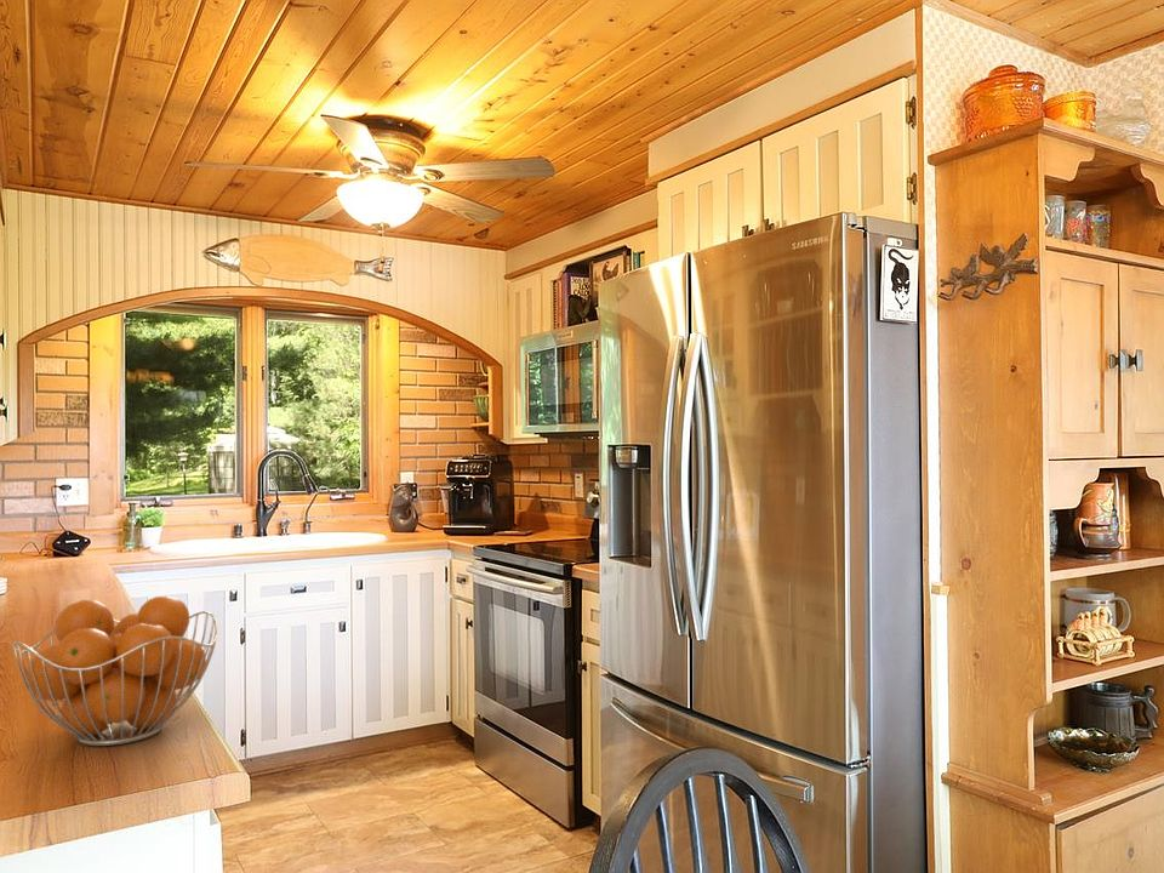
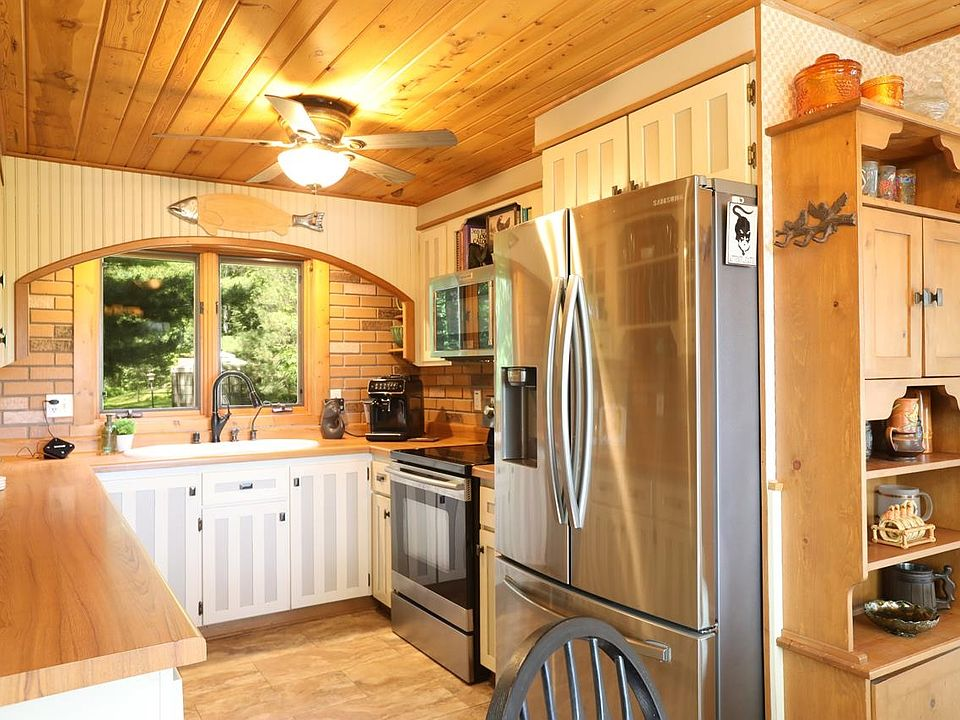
- fruit basket (120, 666)
